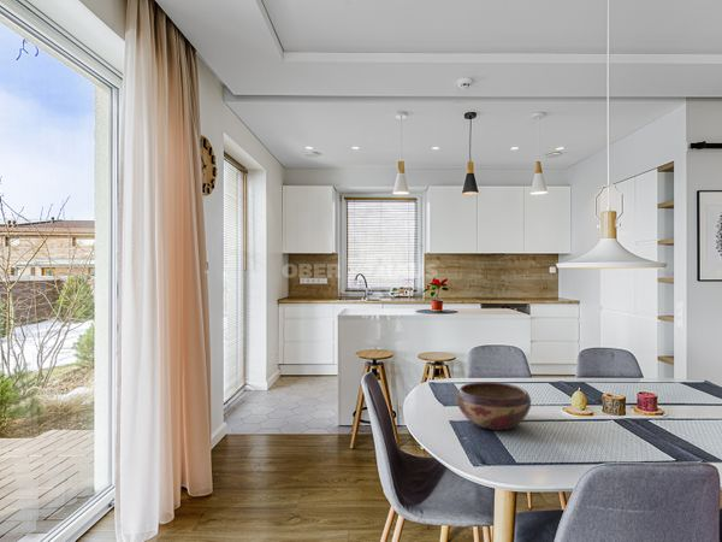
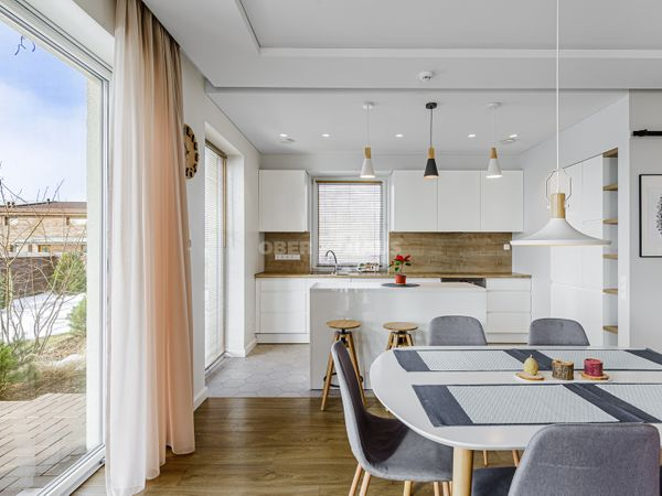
- decorative bowl (492, 406)
